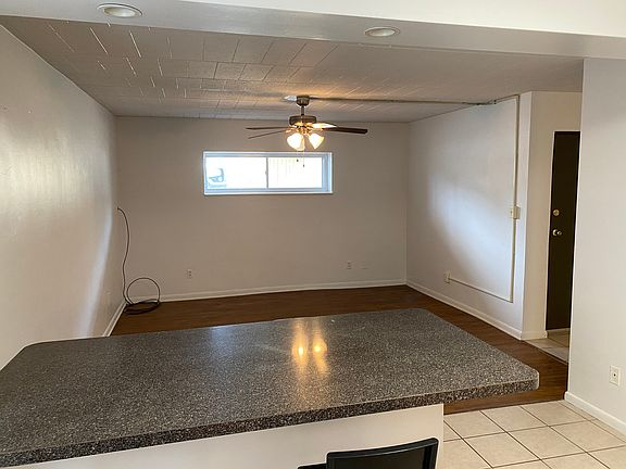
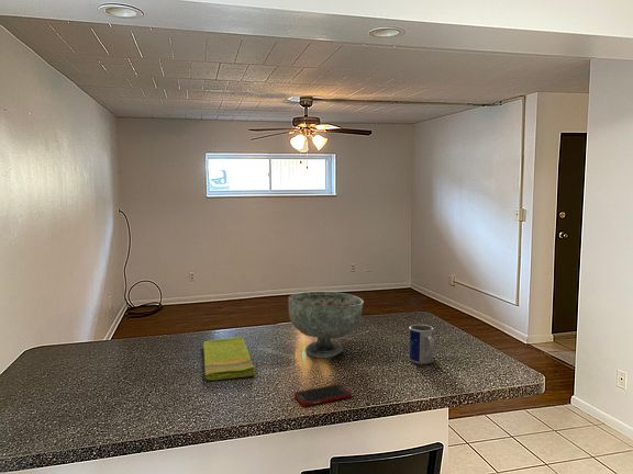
+ decorative bowl (324, 324)
+ dish towel (226, 354)
+ cell phone (322, 394)
+ mug (423, 345)
